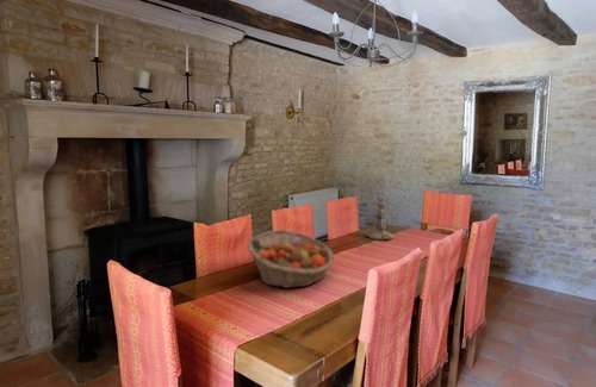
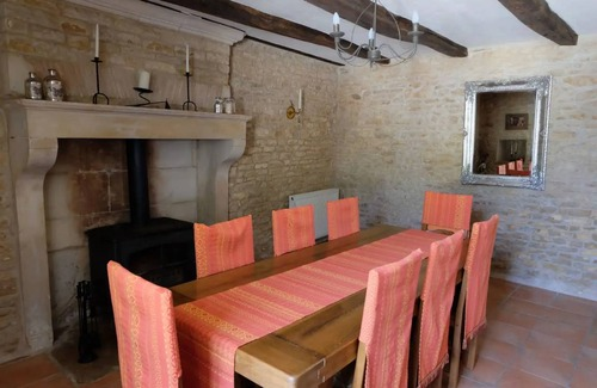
- candlestick (381, 217)
- fruit basket (291, 256)
